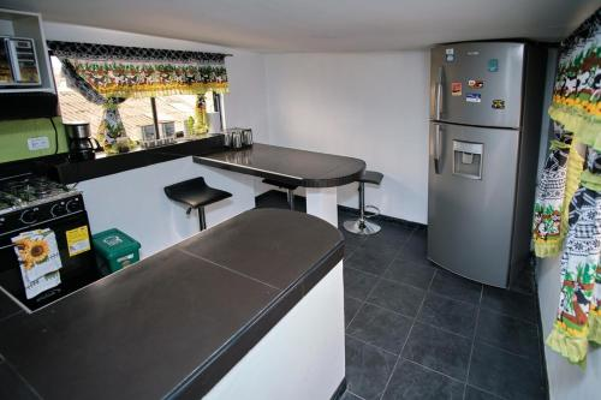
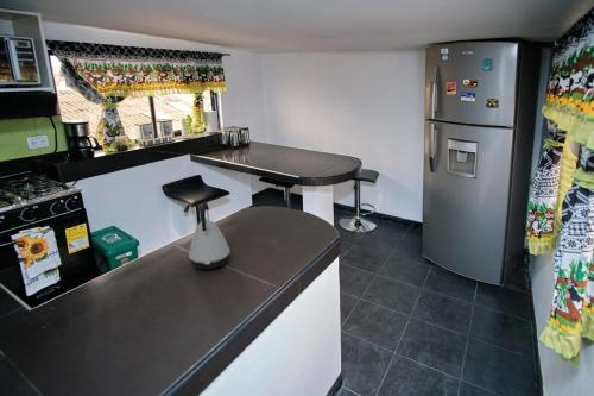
+ kettle (207, 233)
